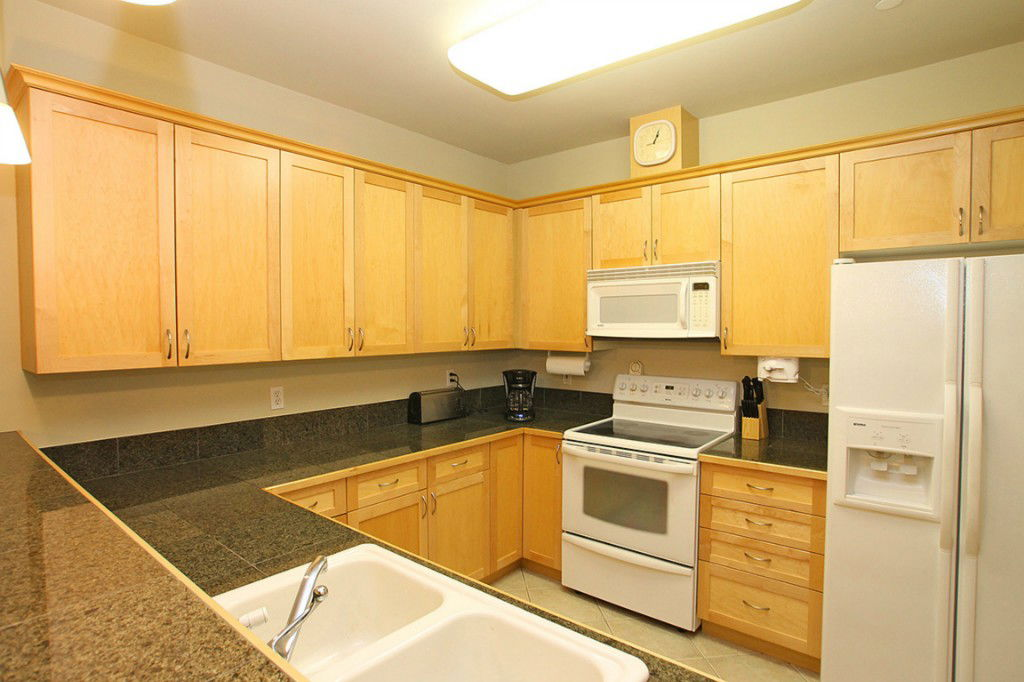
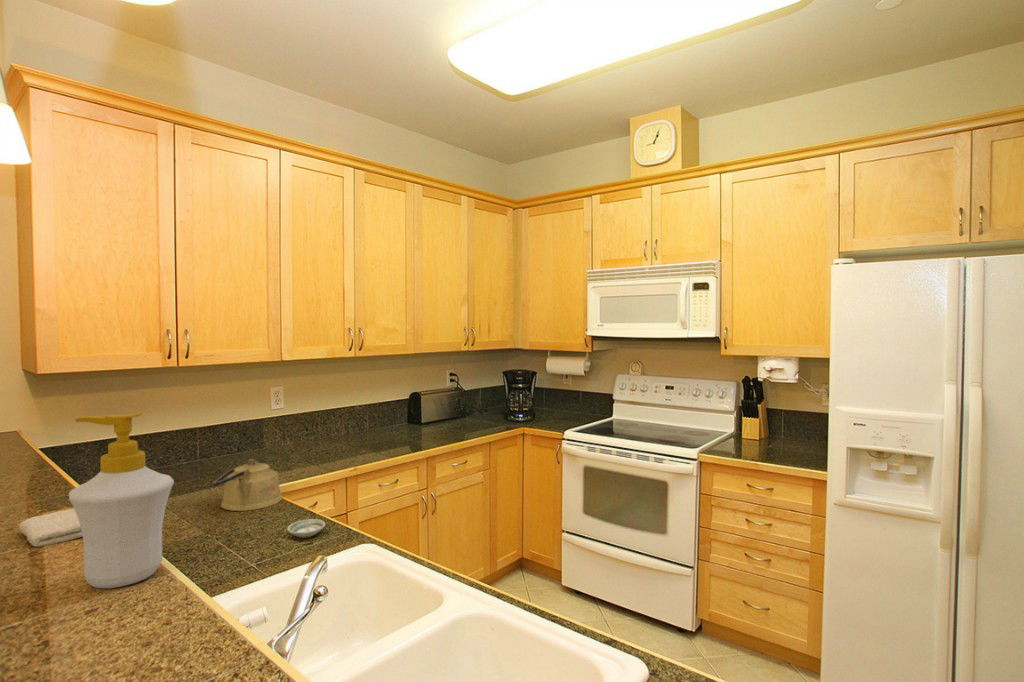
+ soap bottle (123, 495)
+ kettle (249, 482)
+ saucer (306, 529)
+ washcloth (79, 523)
